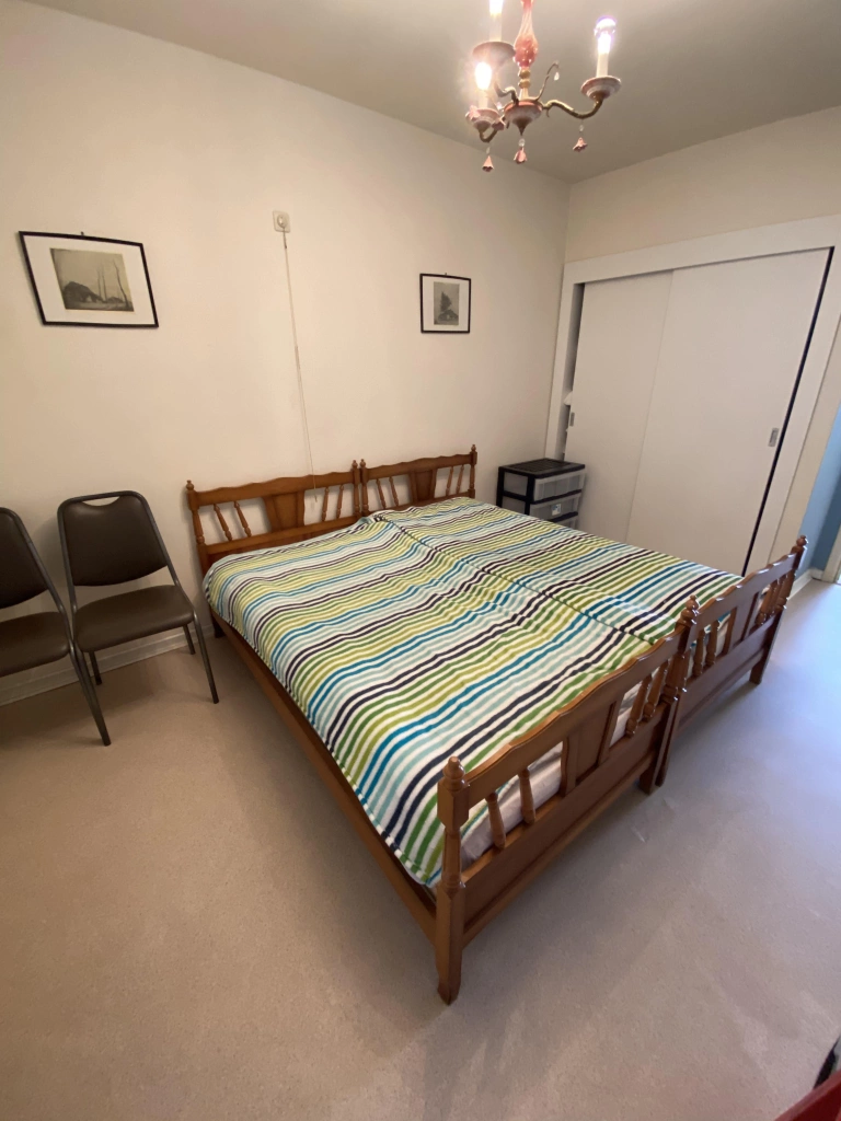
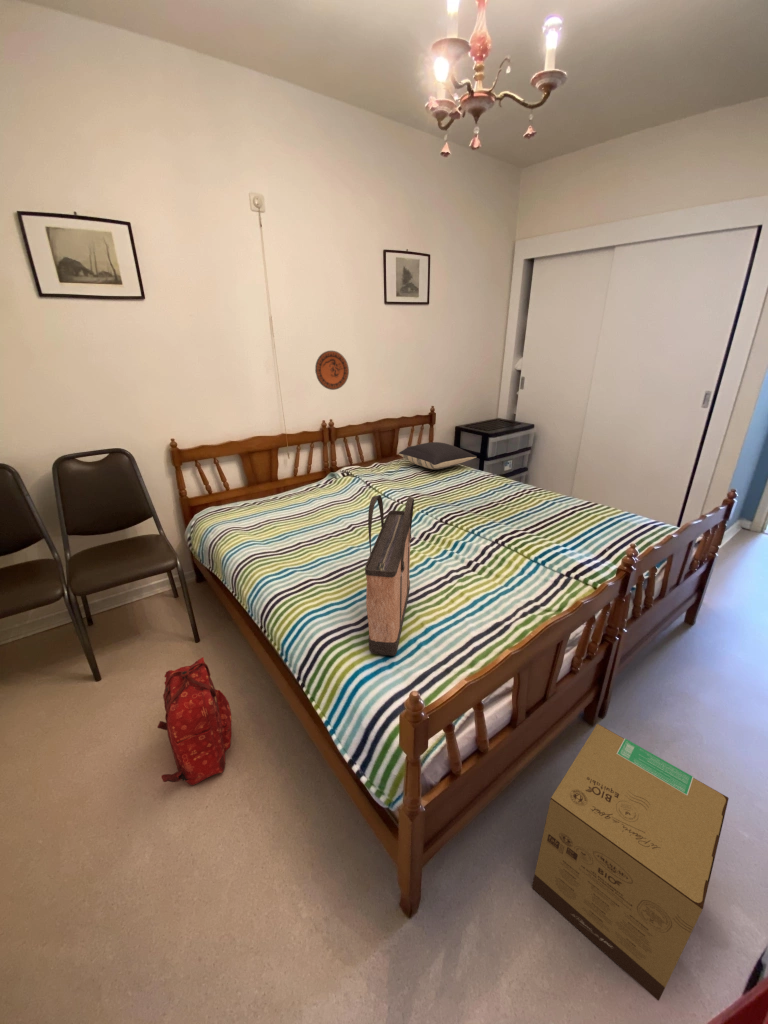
+ shopping bag (391, 564)
+ backpack (187, 718)
+ decorative plate (332, 370)
+ pillow (436, 455)
+ cardboard box (624, 845)
